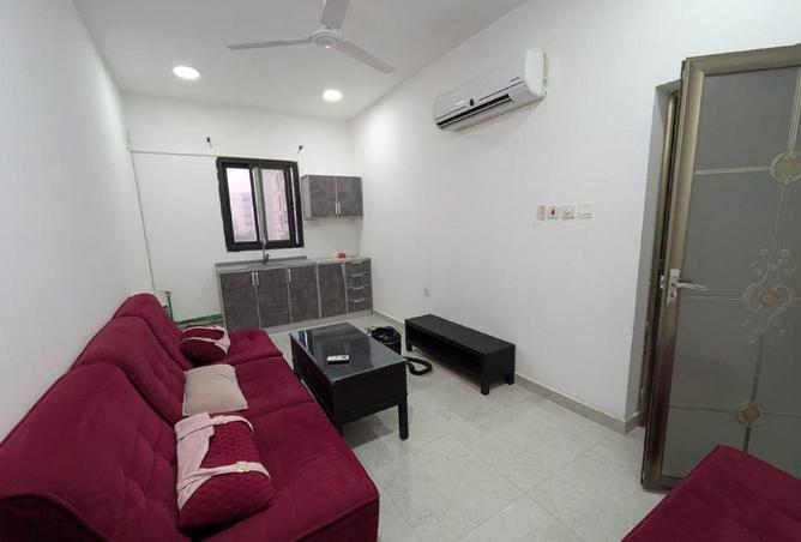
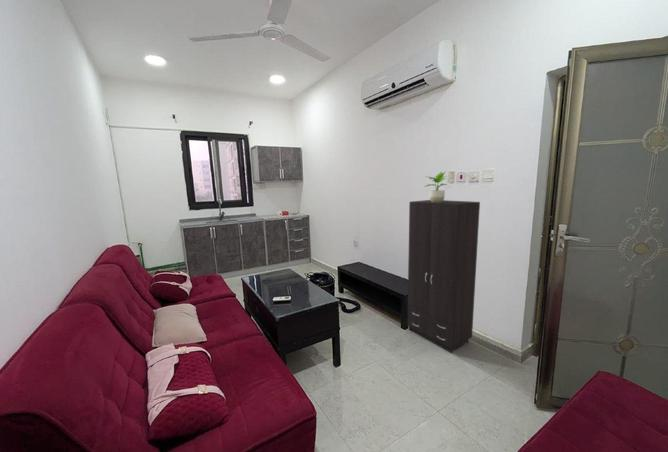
+ cabinet (439, 271)
+ potted plant (437, 186)
